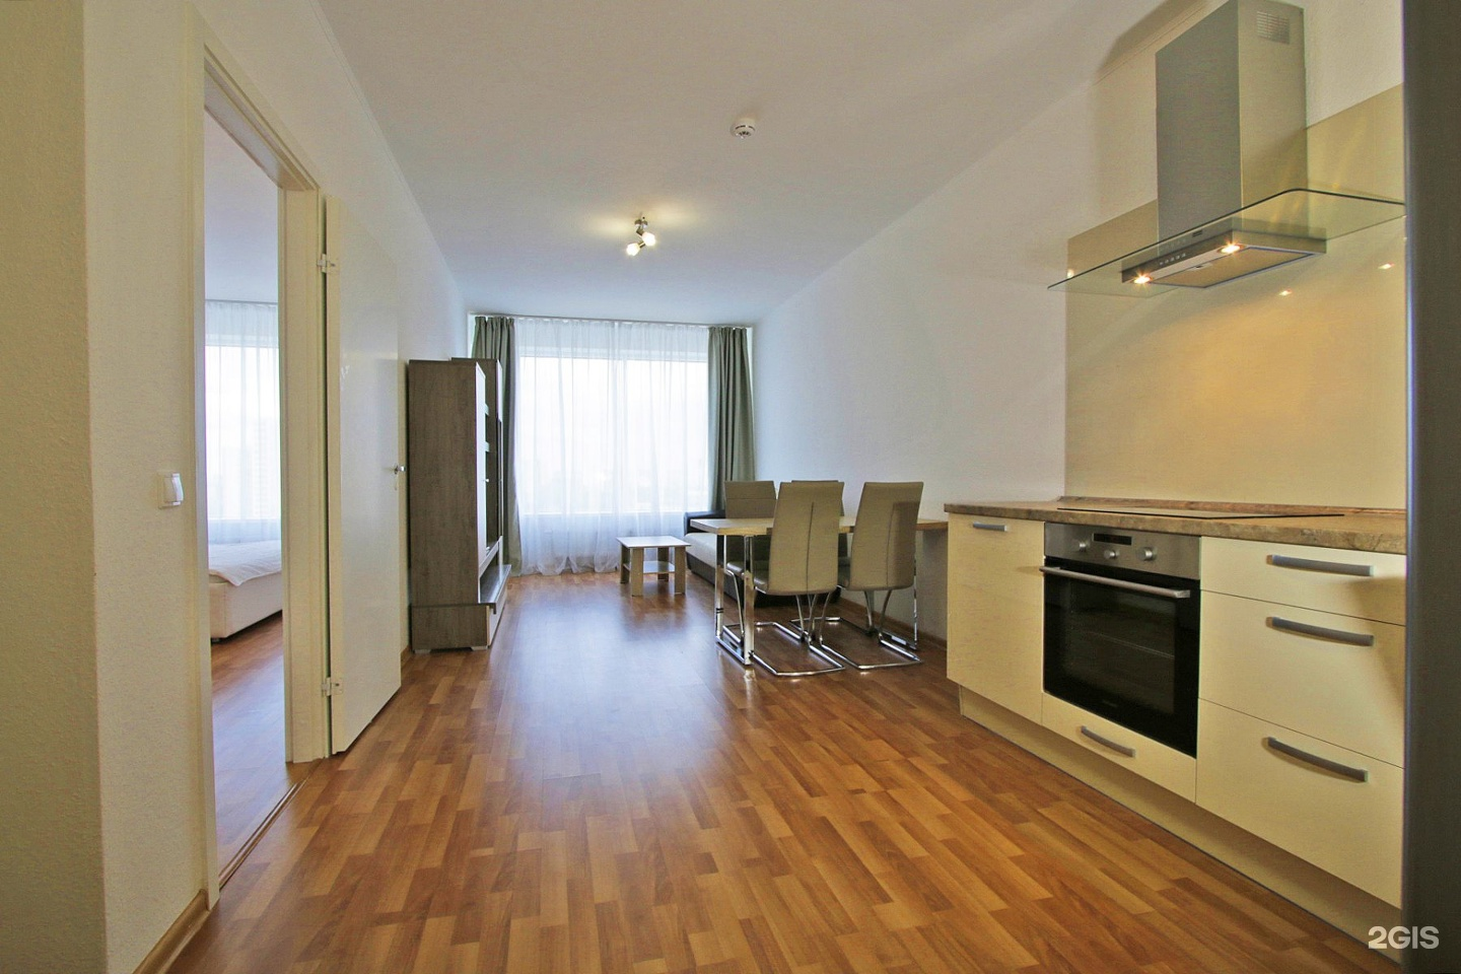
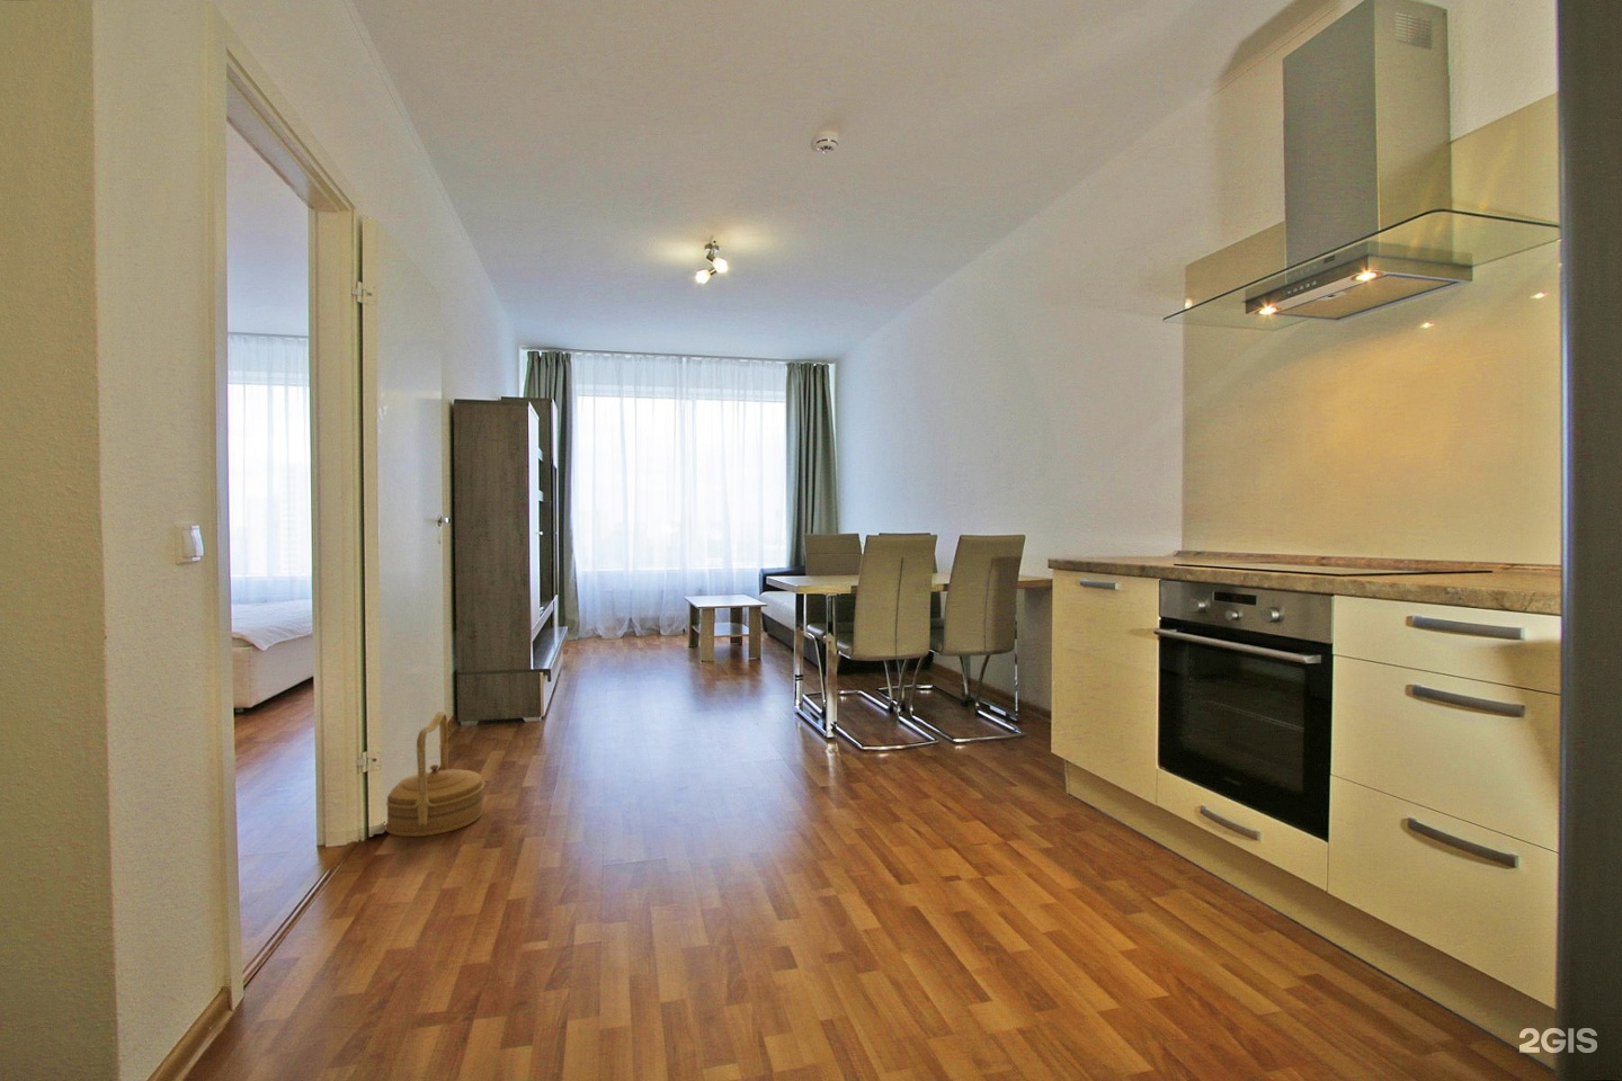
+ basket (433, 769)
